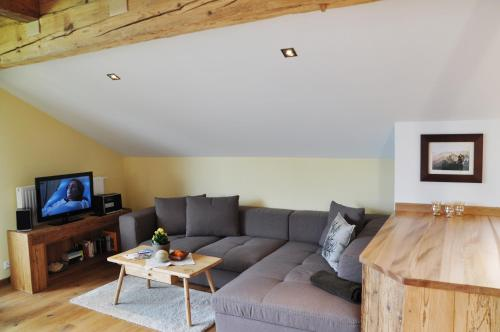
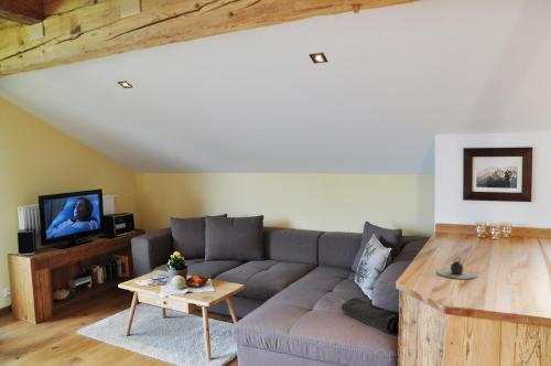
+ teapot (456, 265)
